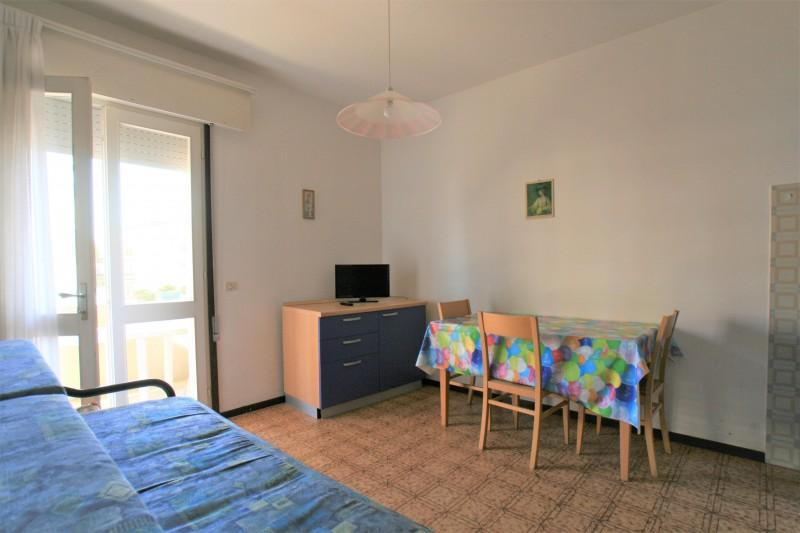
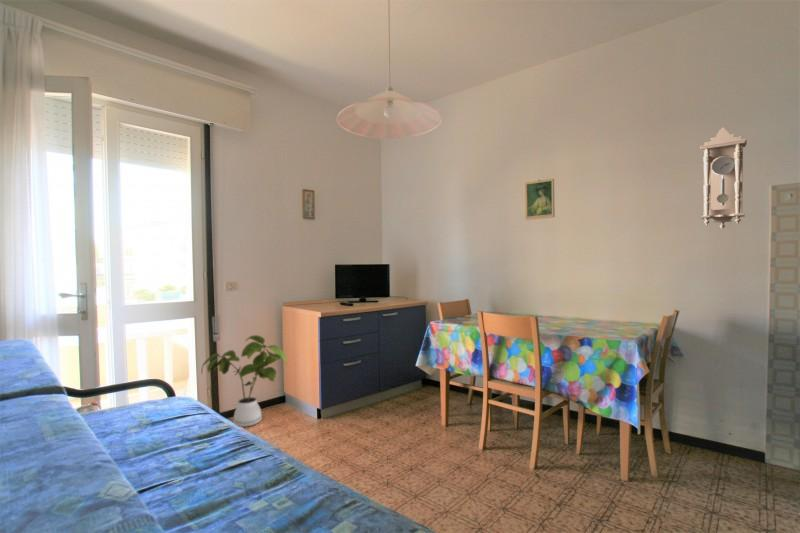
+ pendulum clock (722, 179)
+ house plant (256, 379)
